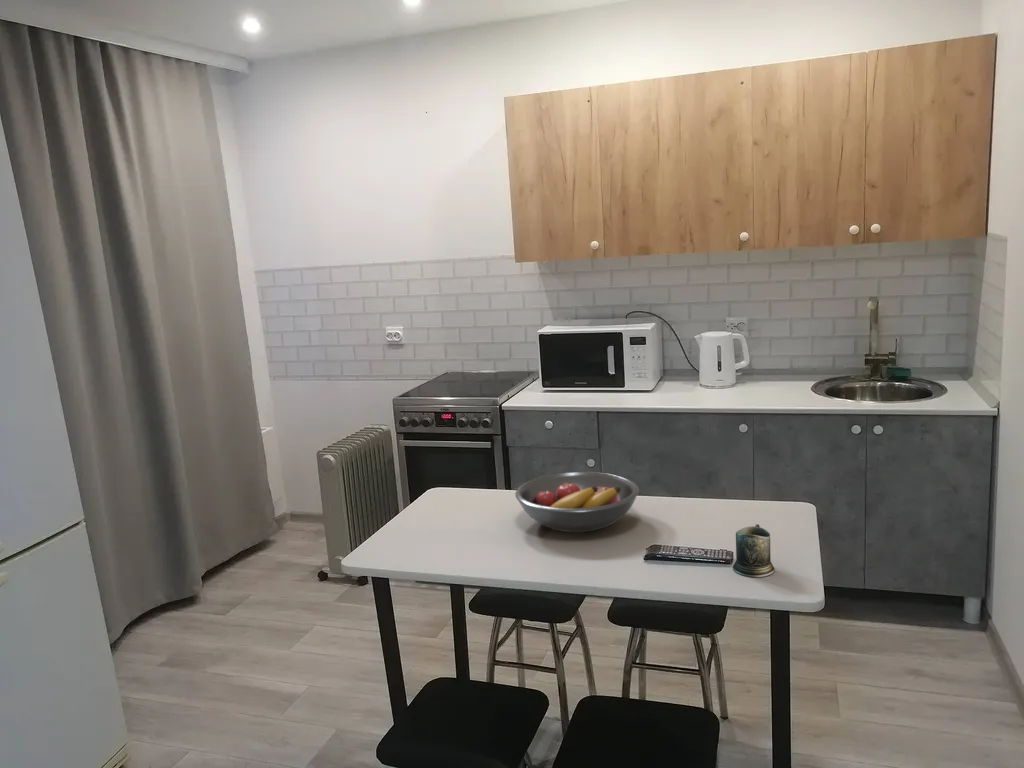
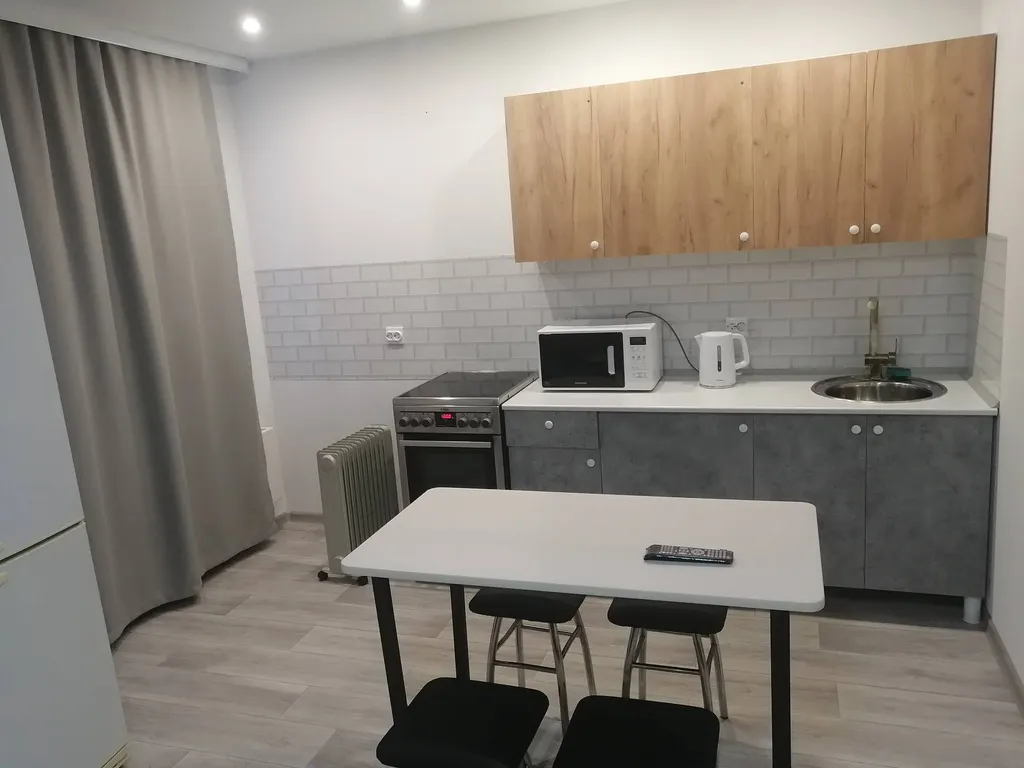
- mug (754, 546)
- fruit bowl (577, 501)
